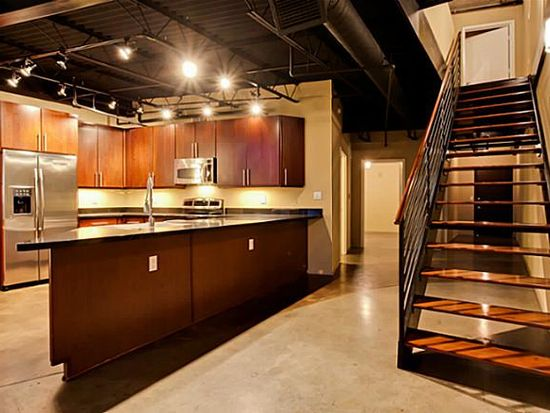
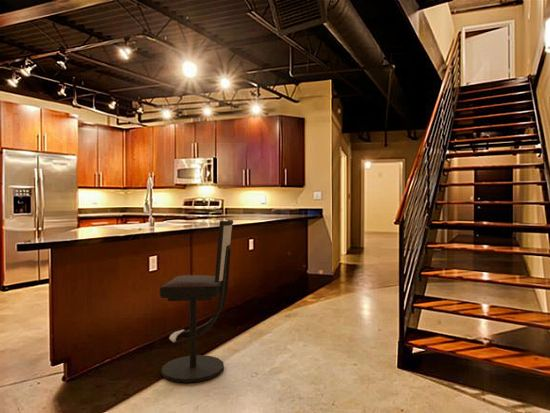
+ bar stool (197, 294)
